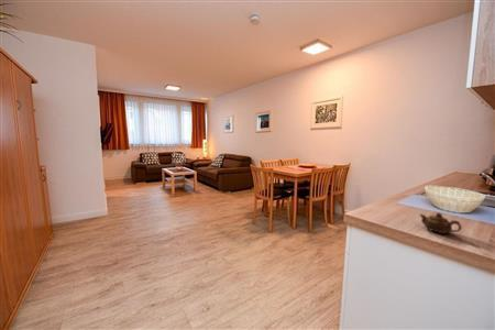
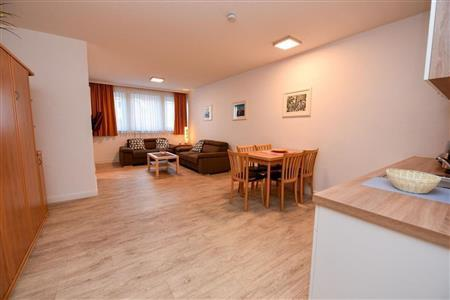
- teapot (439, 221)
